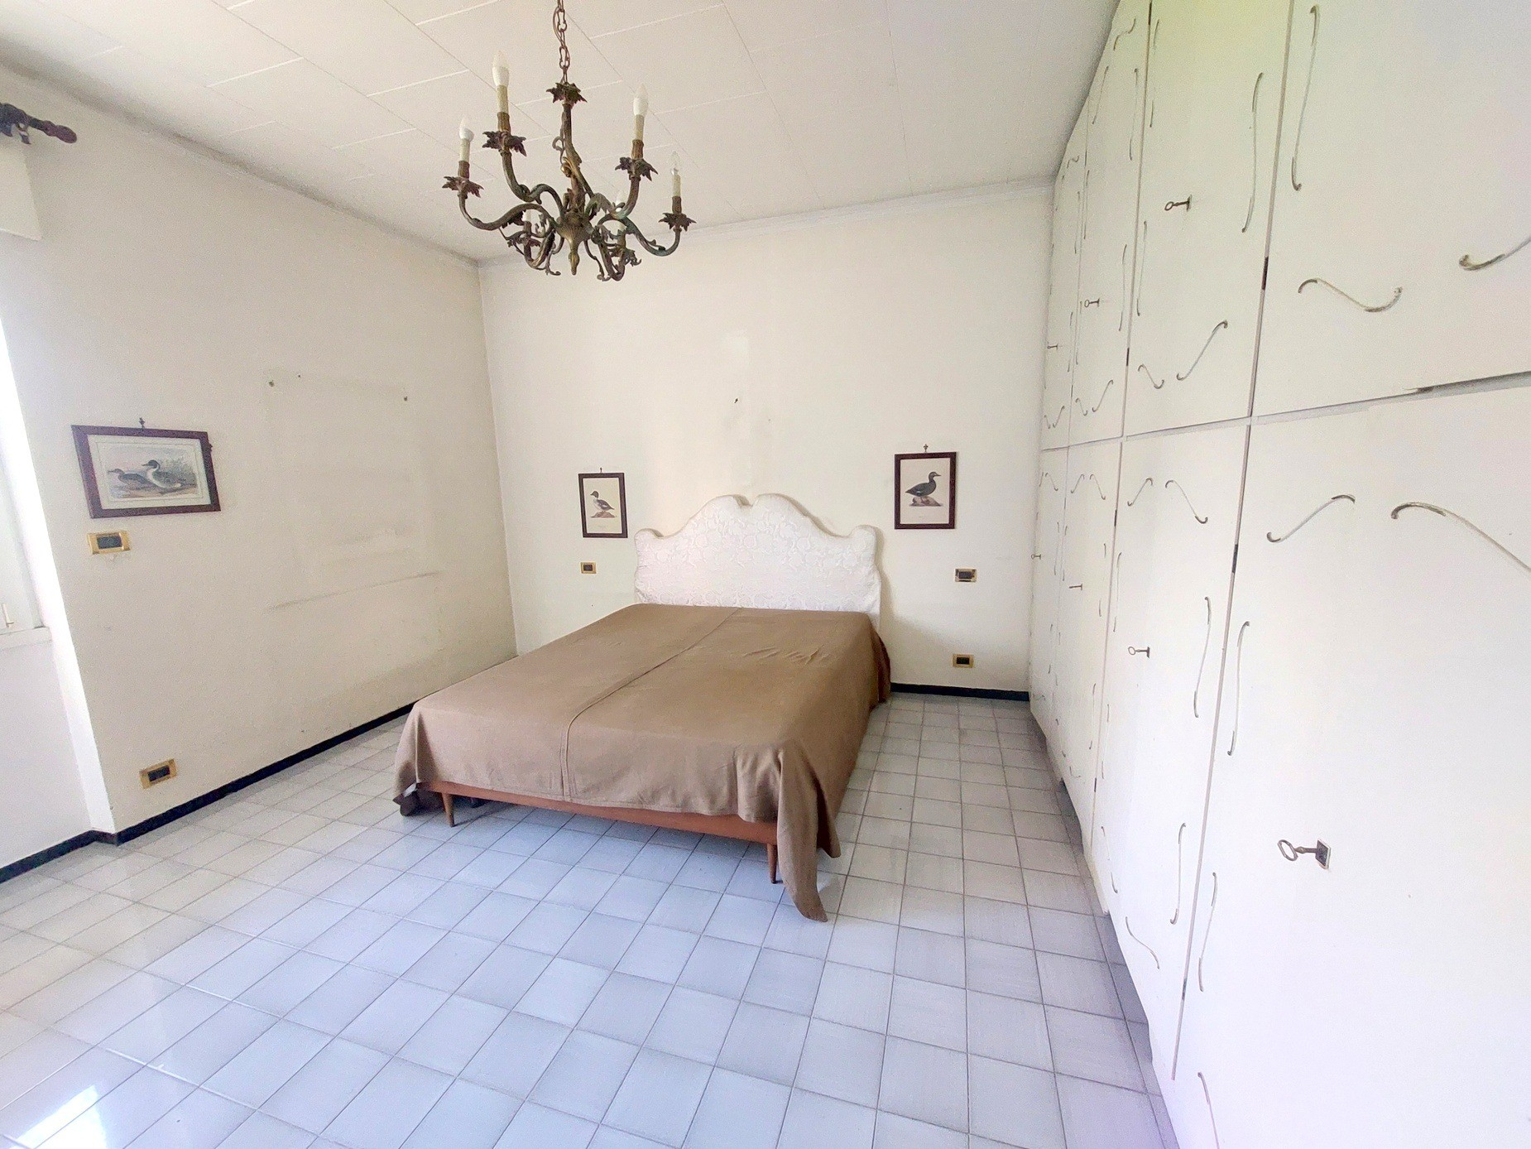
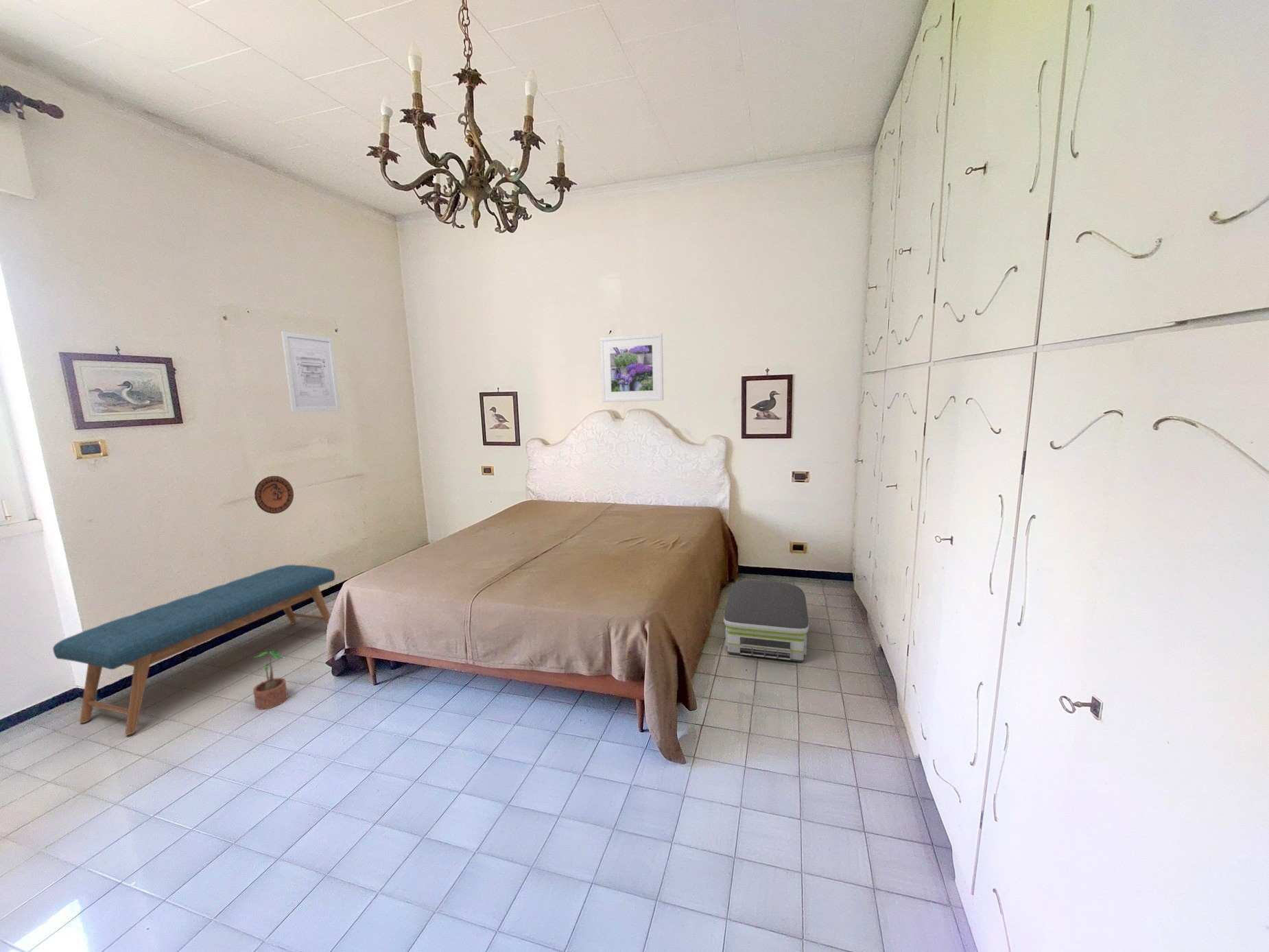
+ wall art (313, 373)
+ bench (223, 631)
+ decorative plate (274, 495)
+ potted plant (271, 676)
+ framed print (631, 368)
+ air purifier (766, 612)
